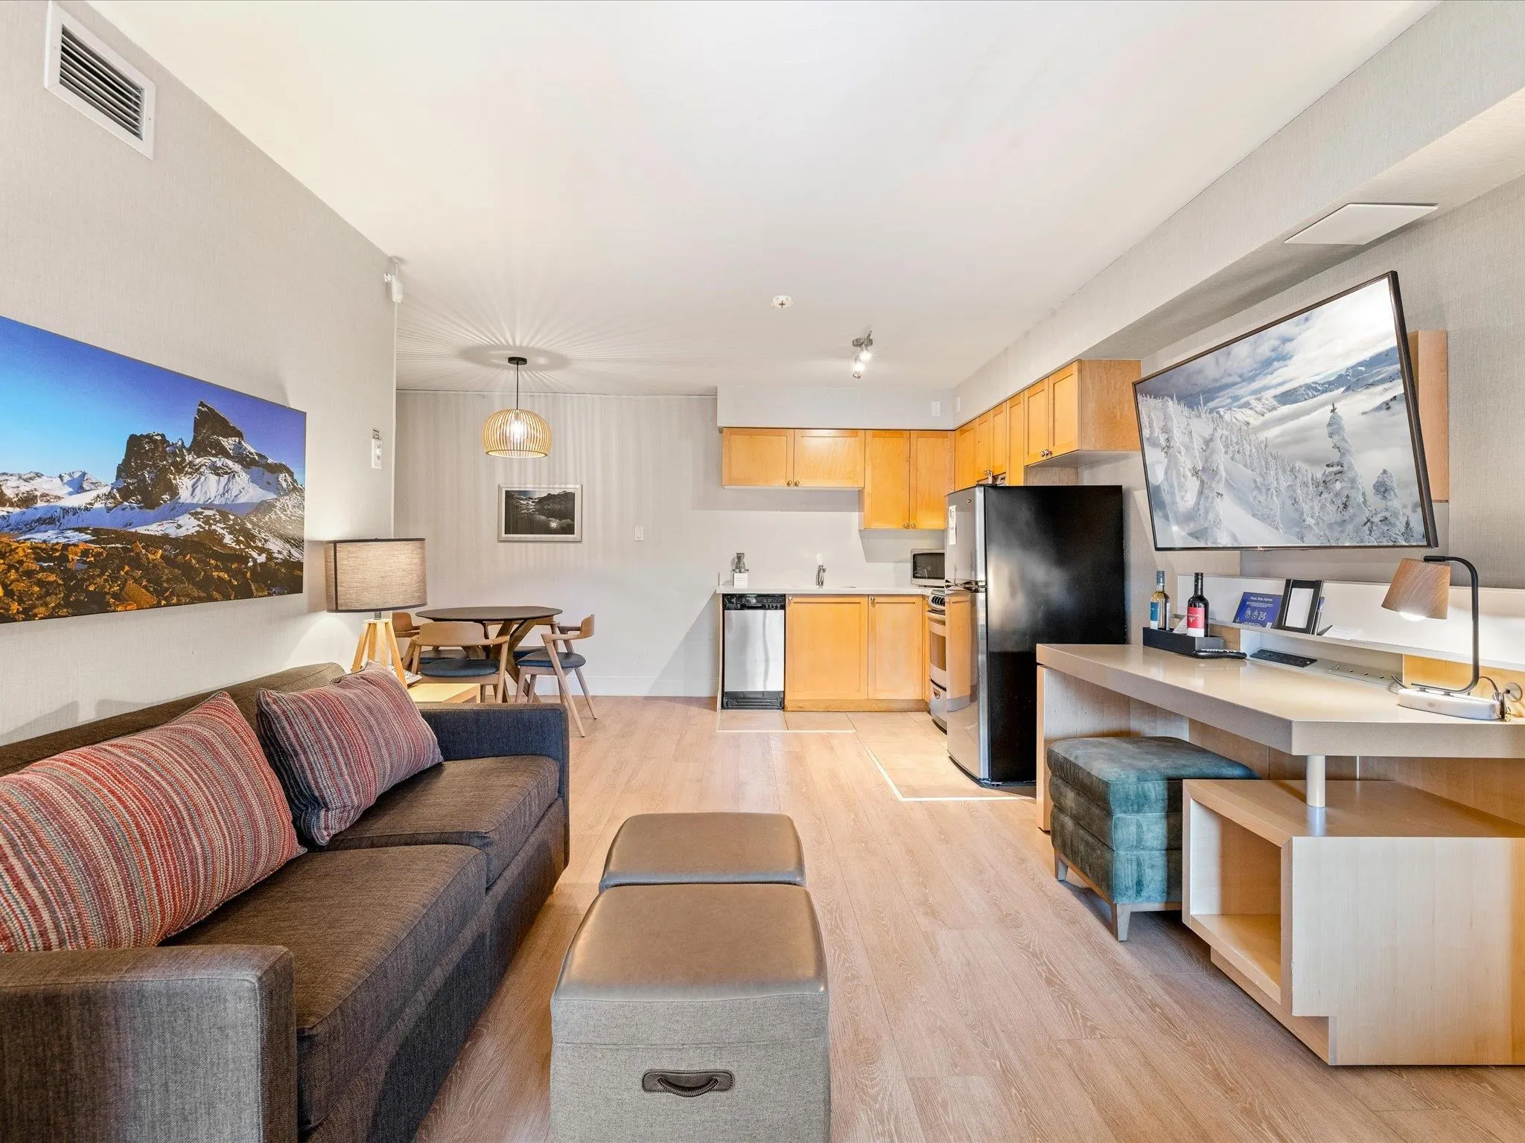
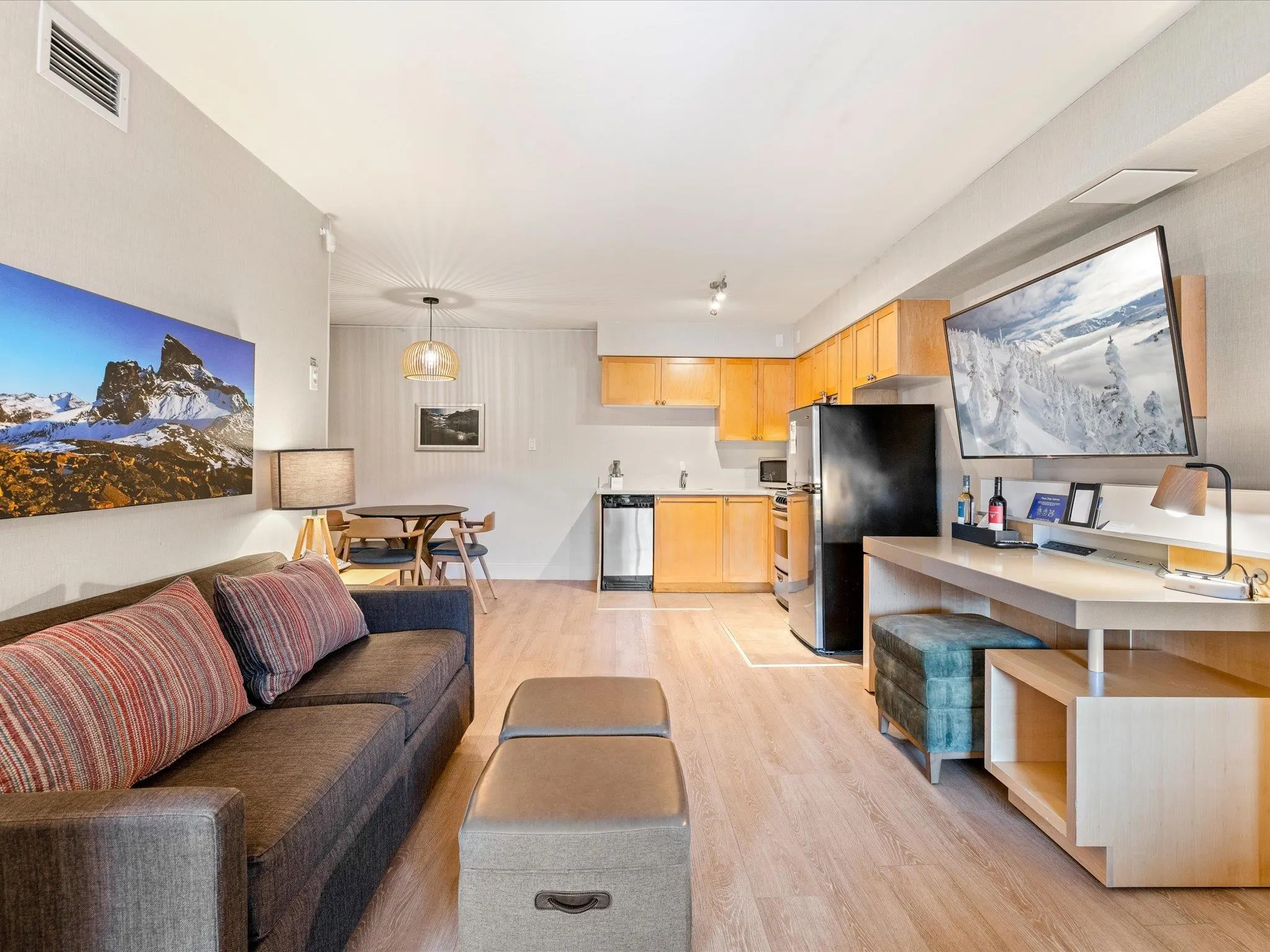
- smoke detector (782, 301)
